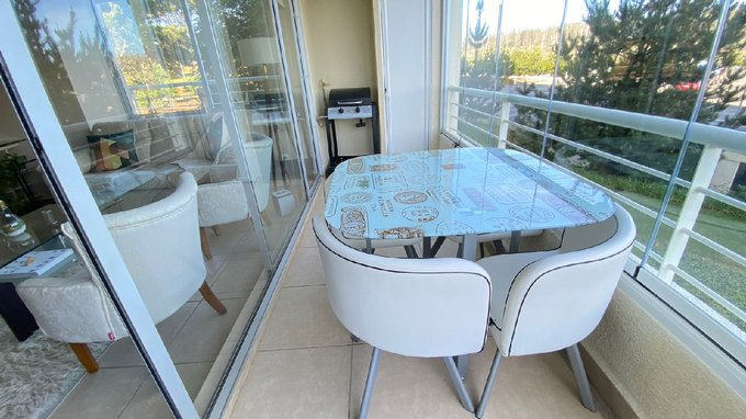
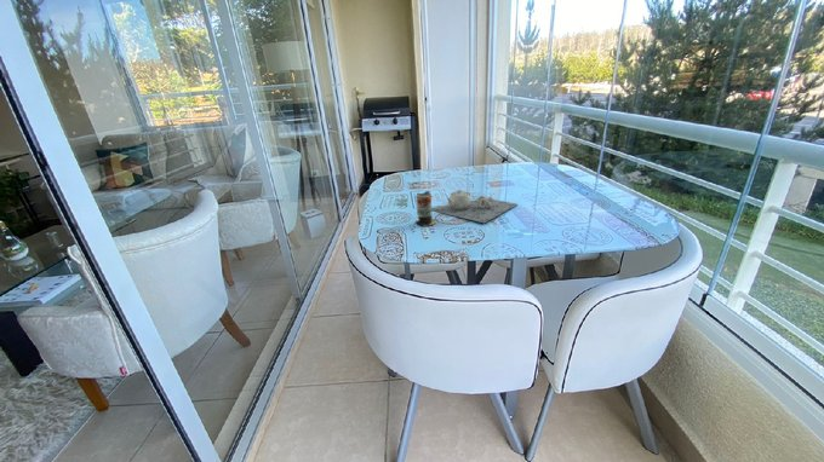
+ teapot (475, 200)
+ can (424, 206)
